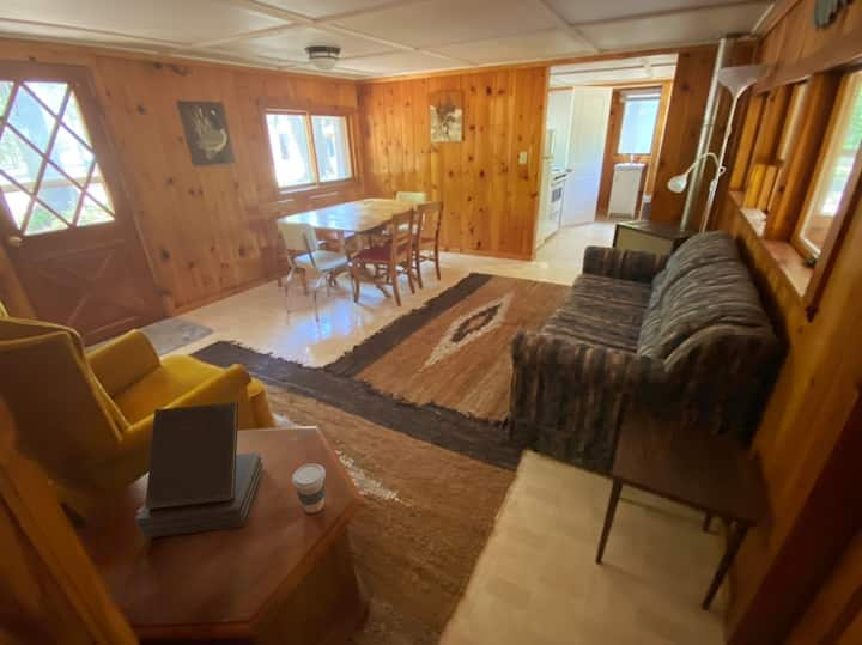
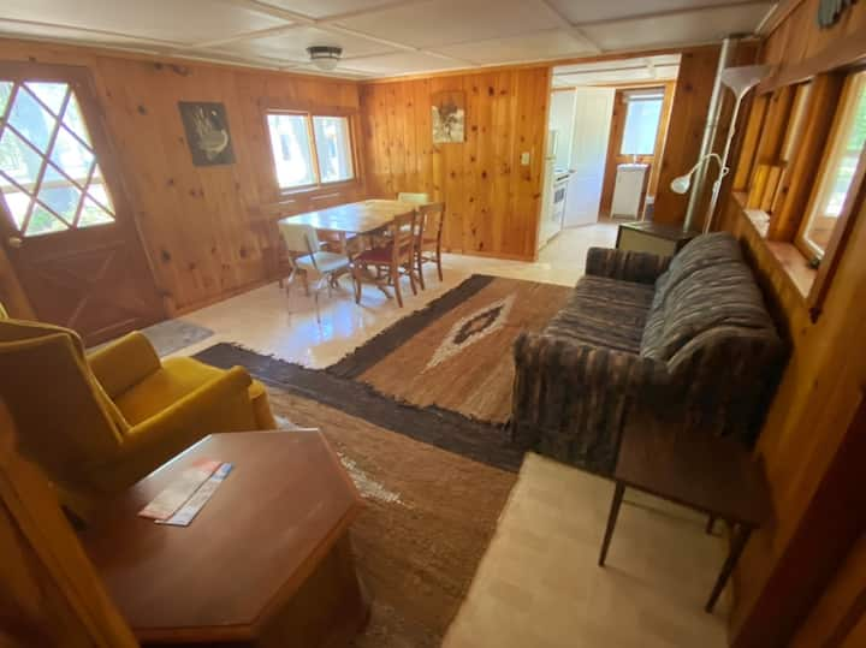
- coffee cup (311, 489)
- book (196, 463)
